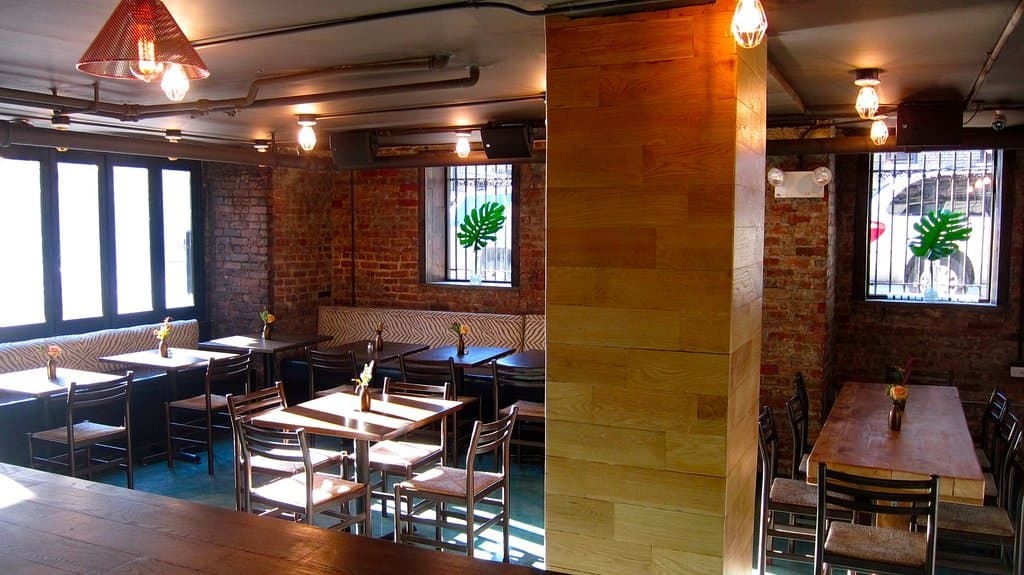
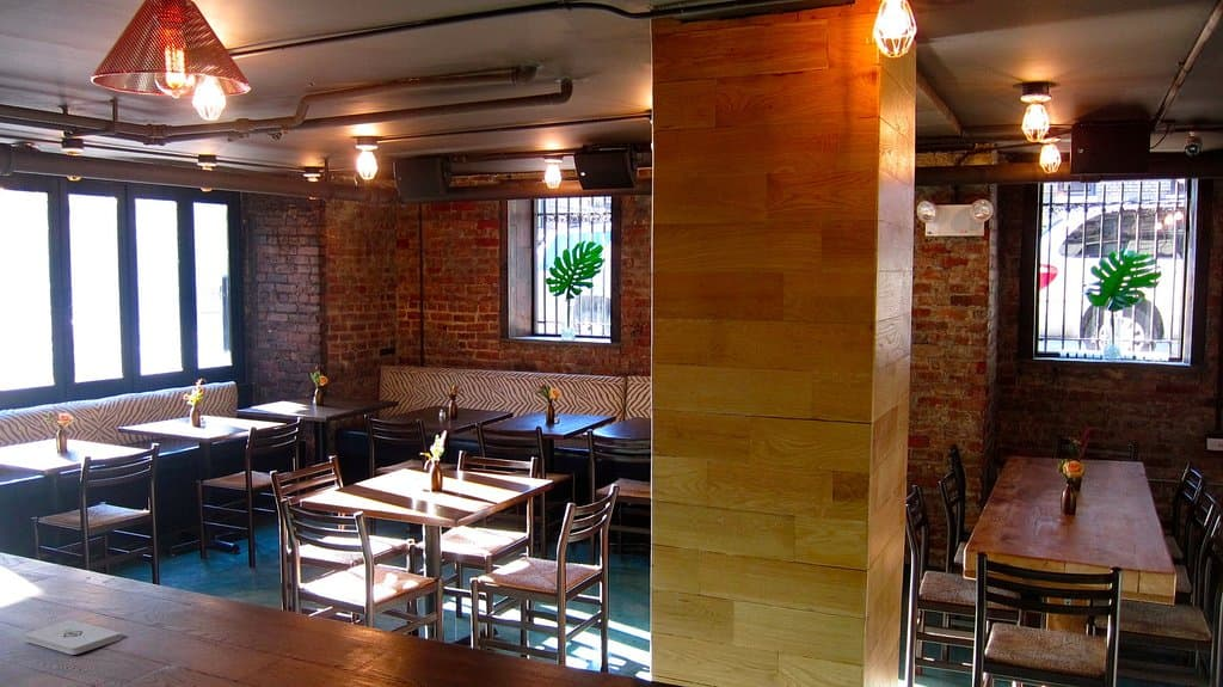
+ notepad (72, 636)
